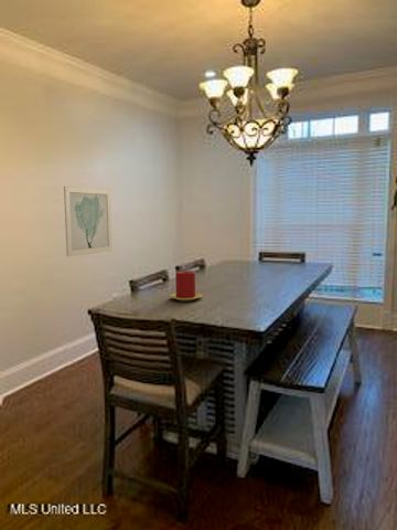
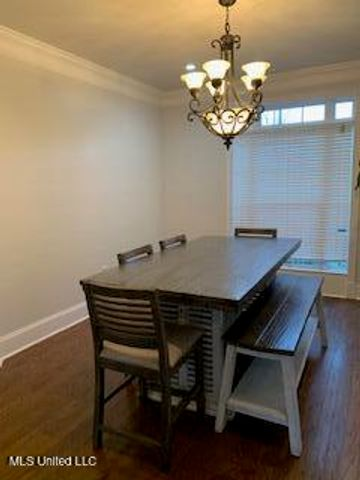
- candle (185, 285)
- wall art (89, 221)
